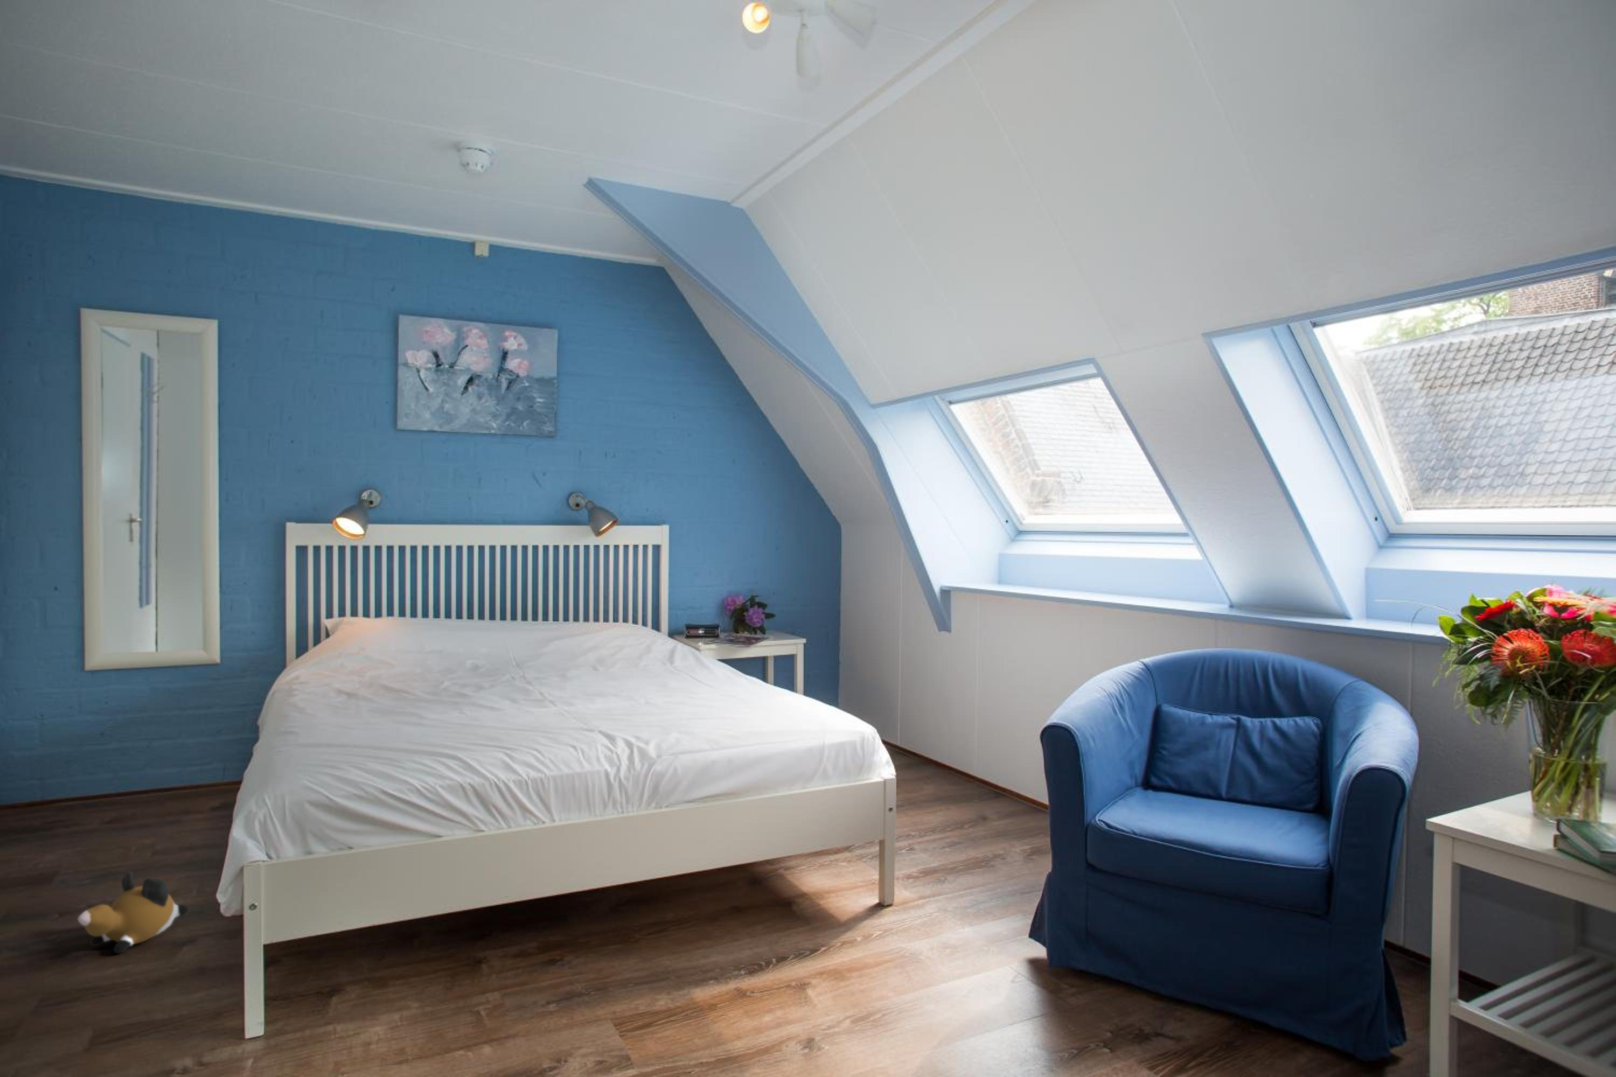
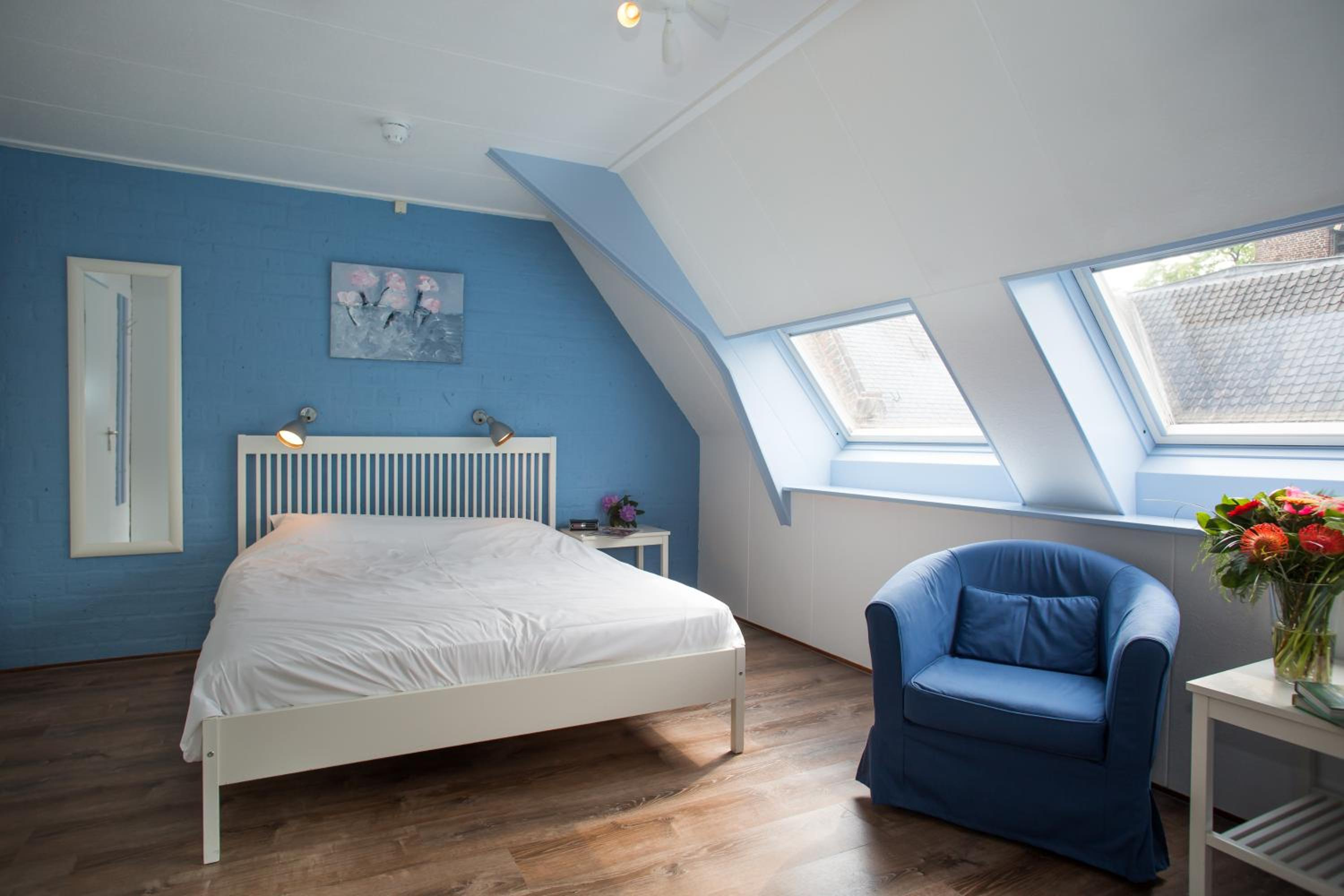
- plush toy (129, 910)
